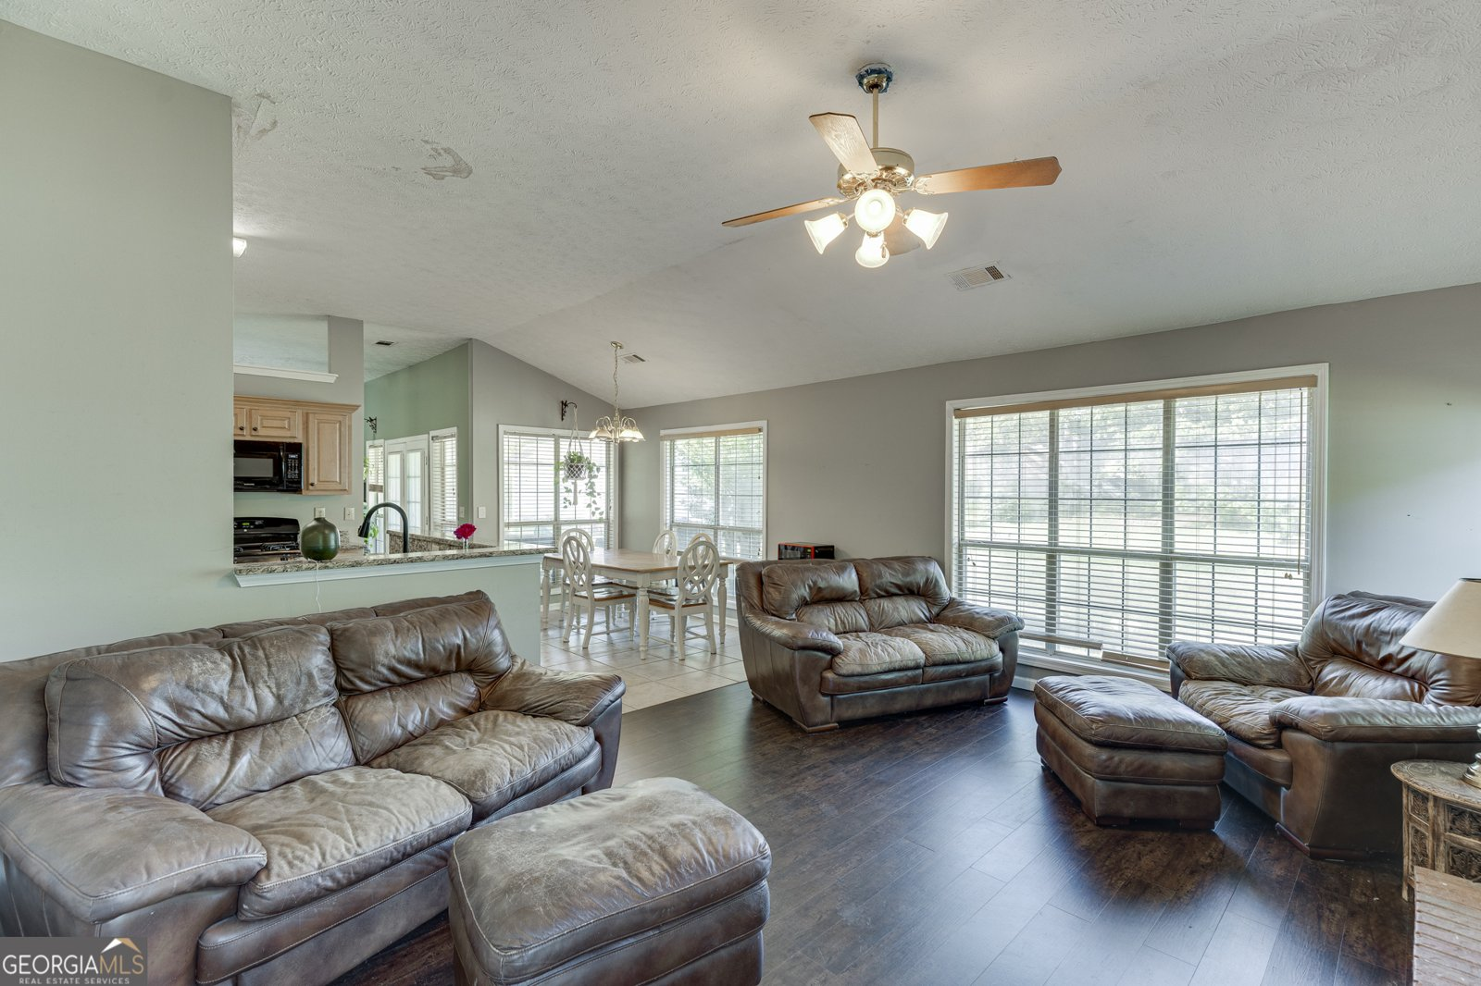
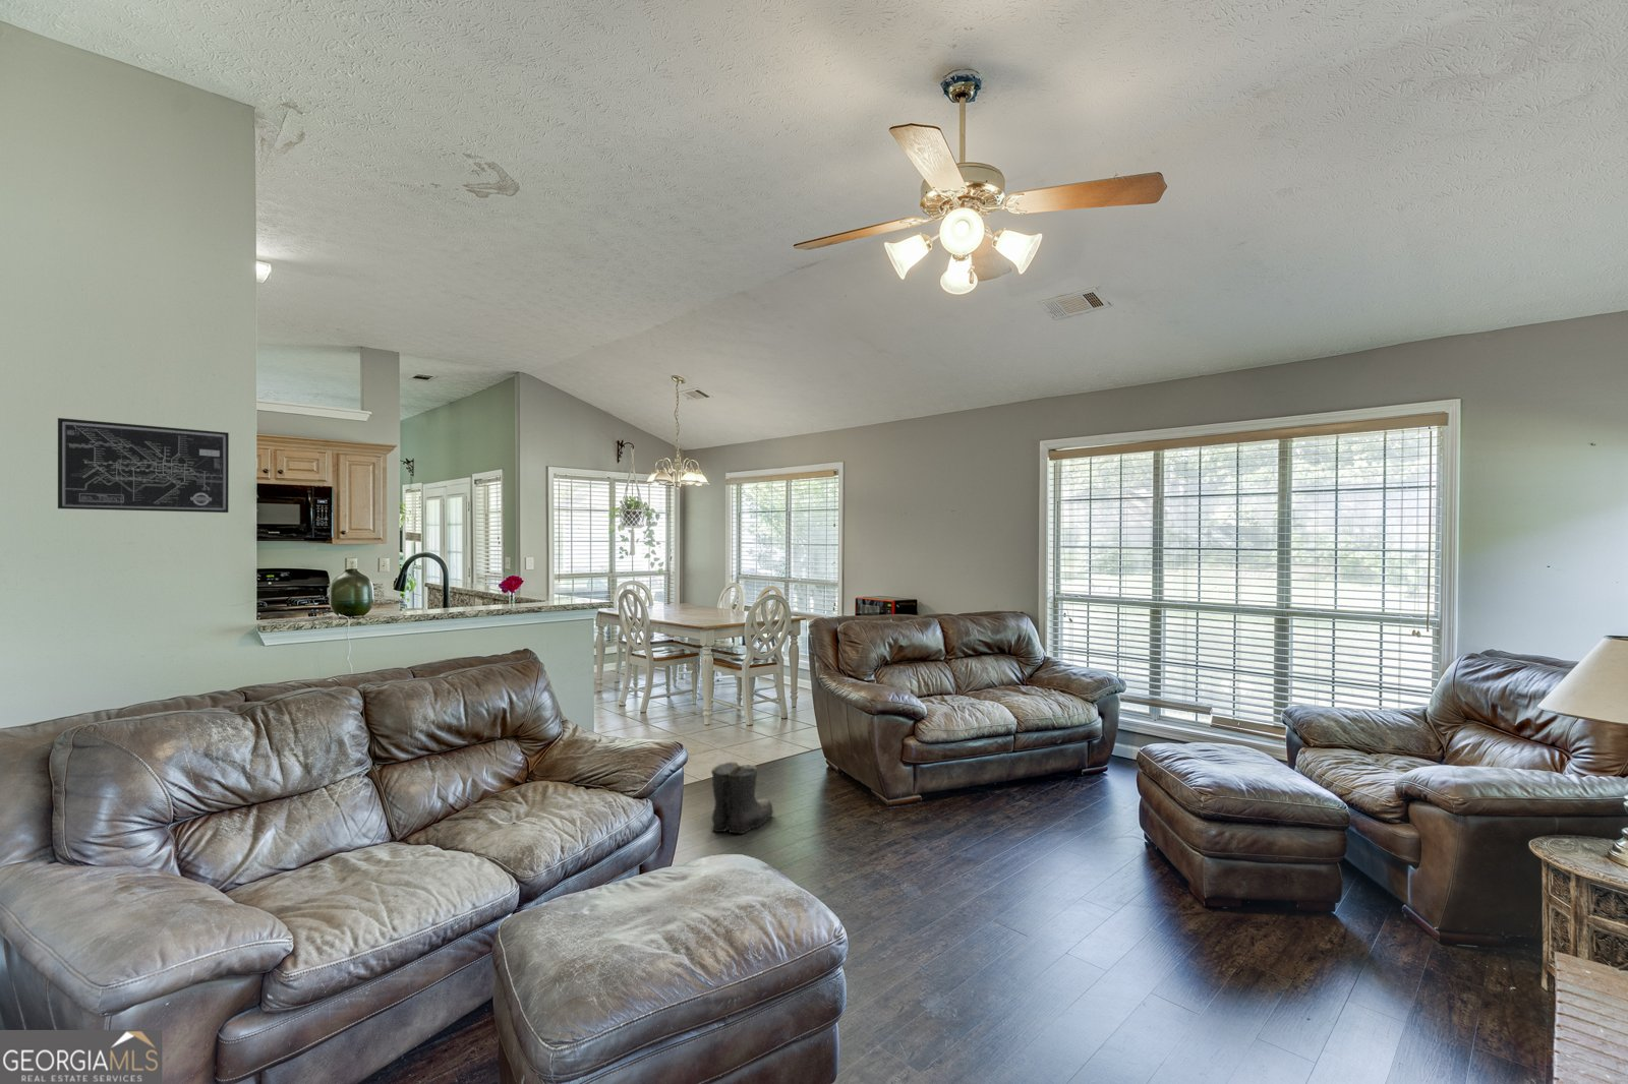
+ boots (742, 792)
+ wall art (148, 468)
